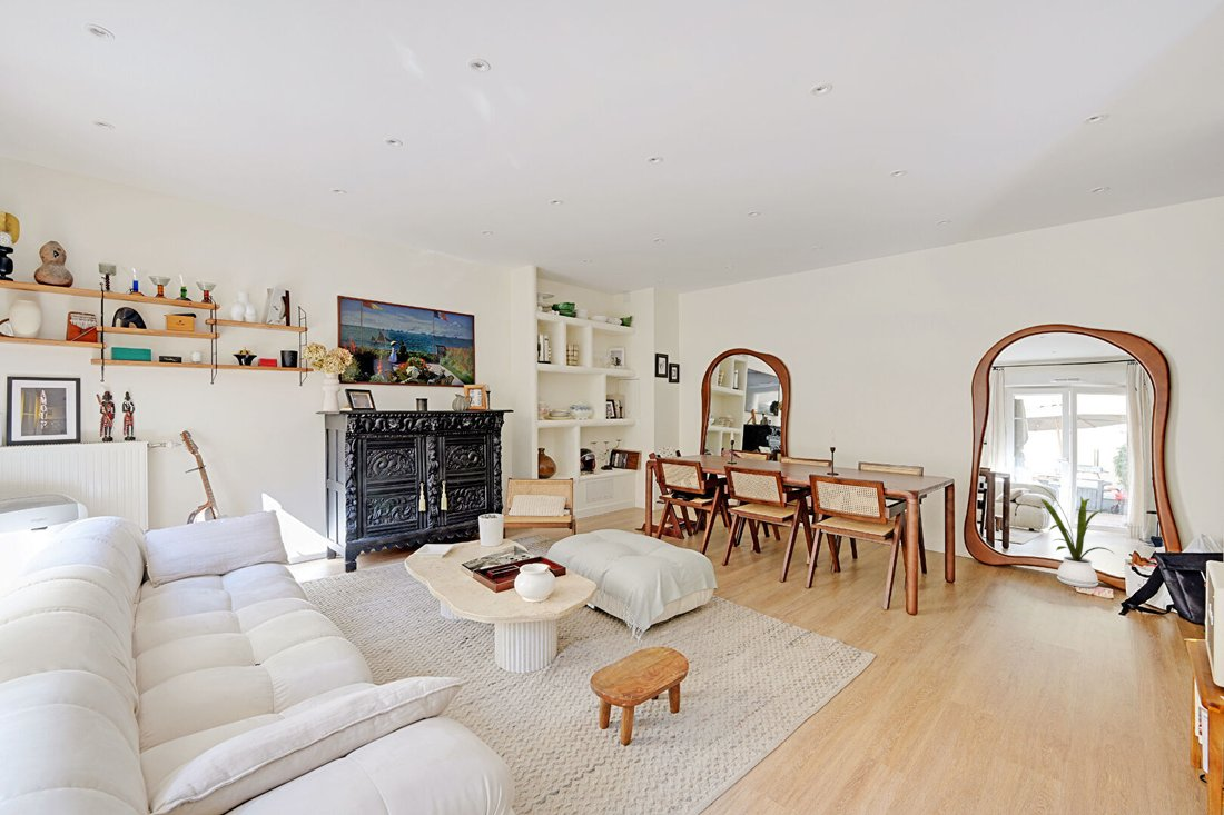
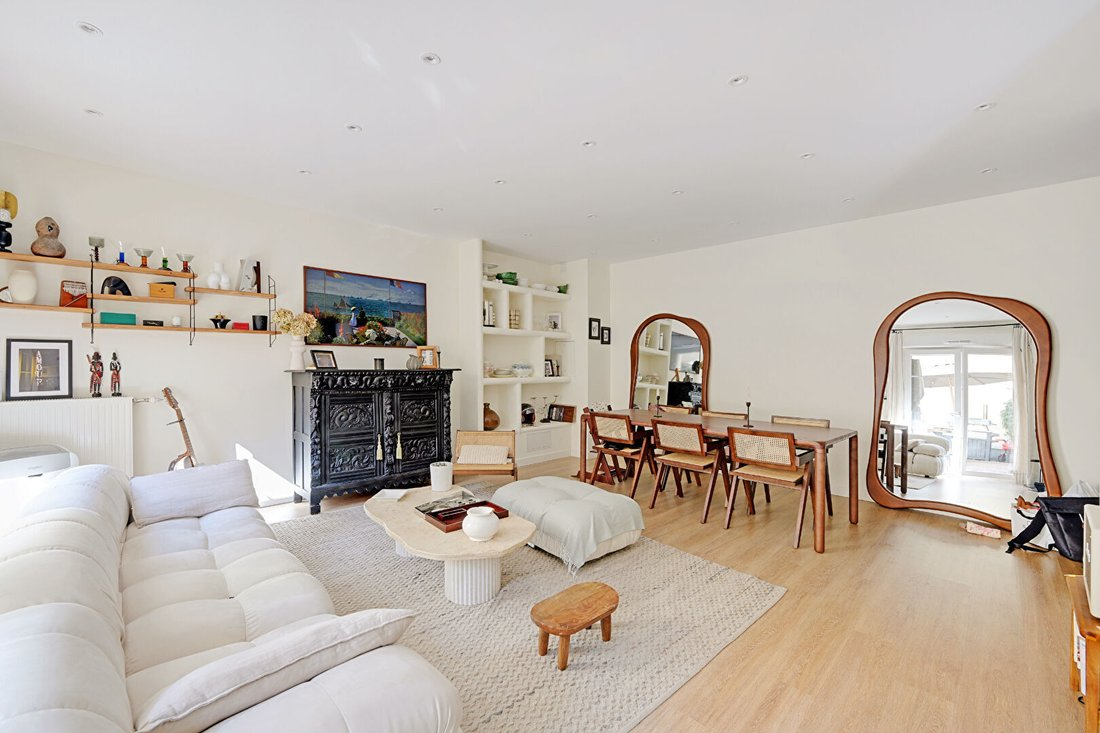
- house plant (1072, 535)
